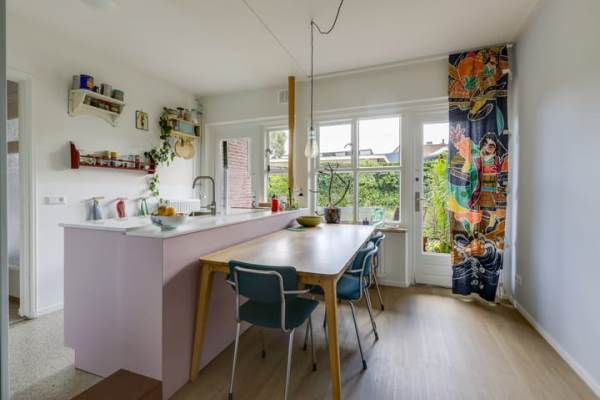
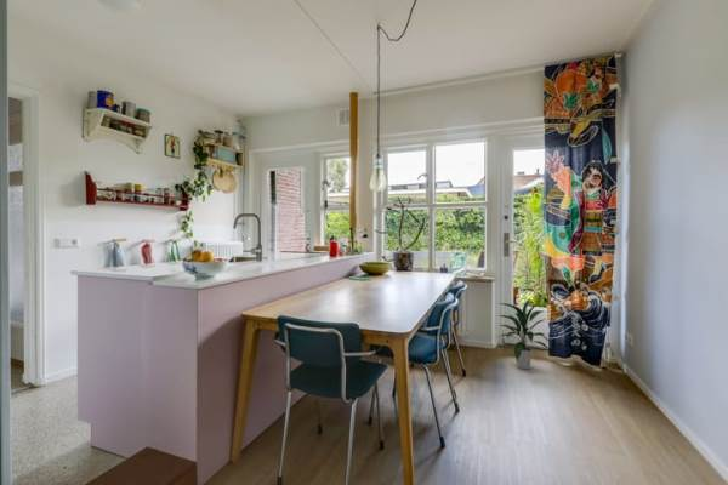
+ indoor plant (522, 332)
